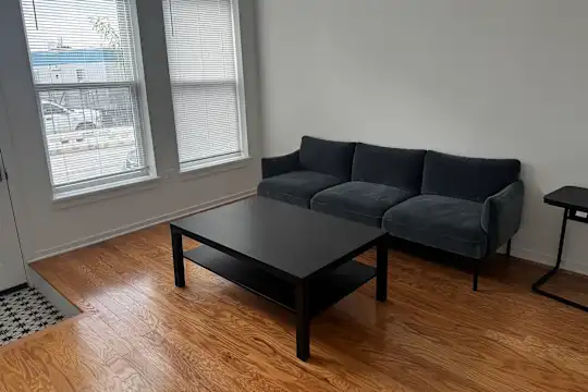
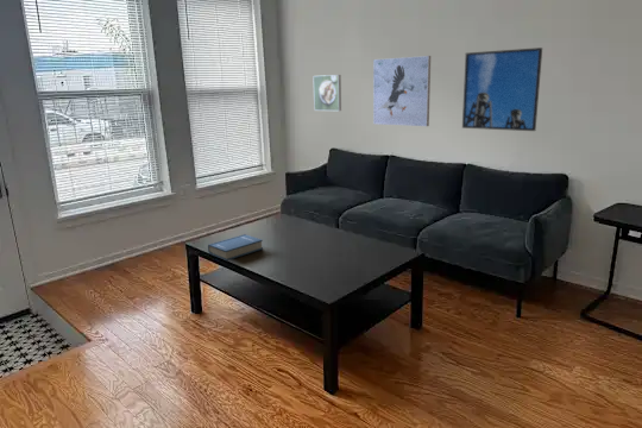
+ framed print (327, 93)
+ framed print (499, 90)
+ hardback book (235, 246)
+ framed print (399, 92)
